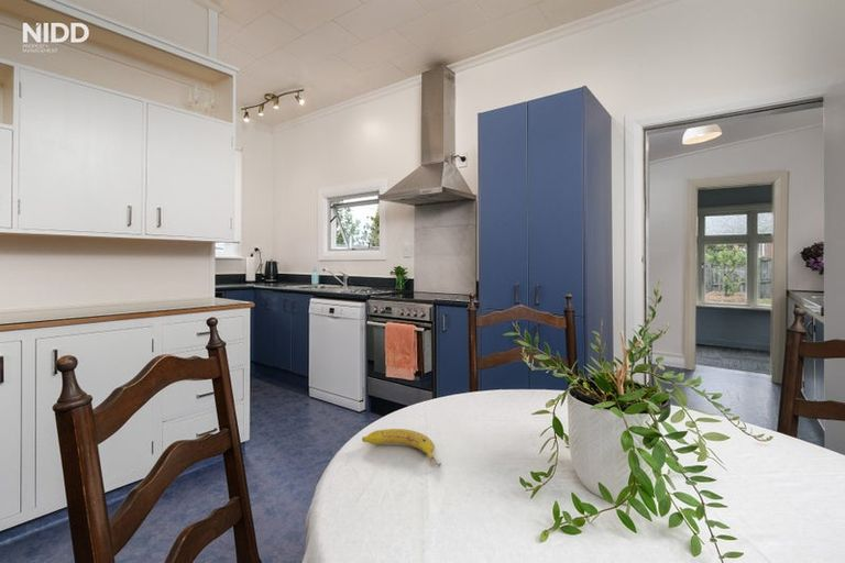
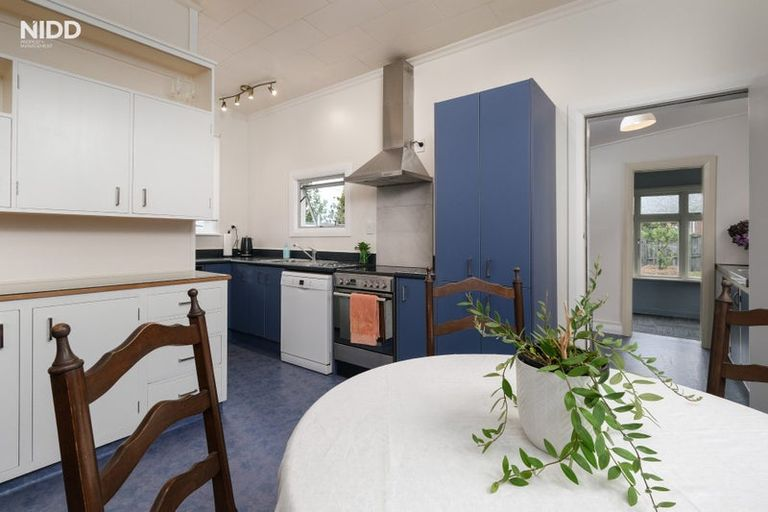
- fruit (404, 442)
